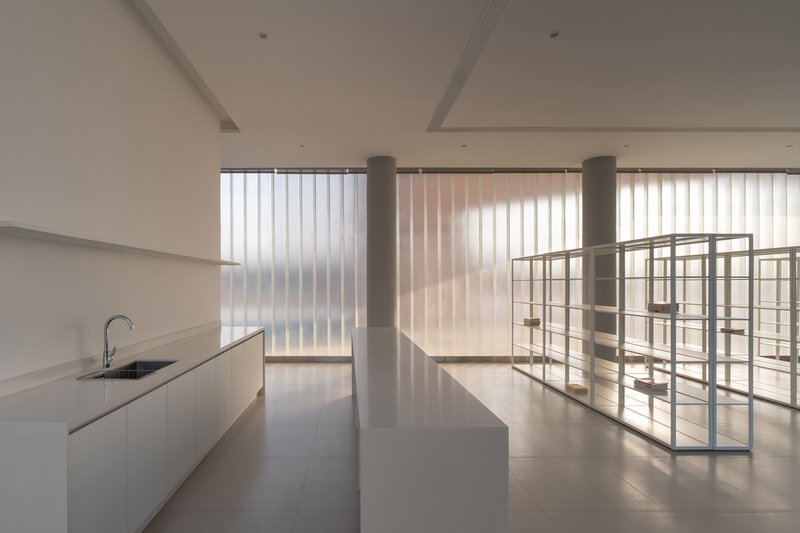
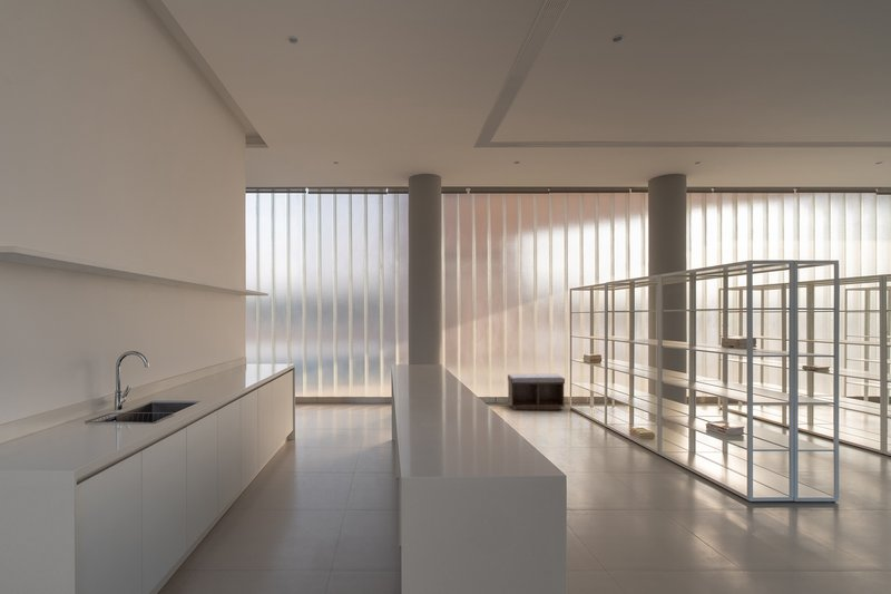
+ bench (535, 390)
